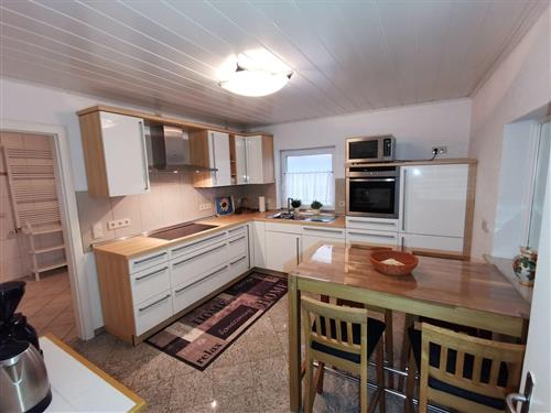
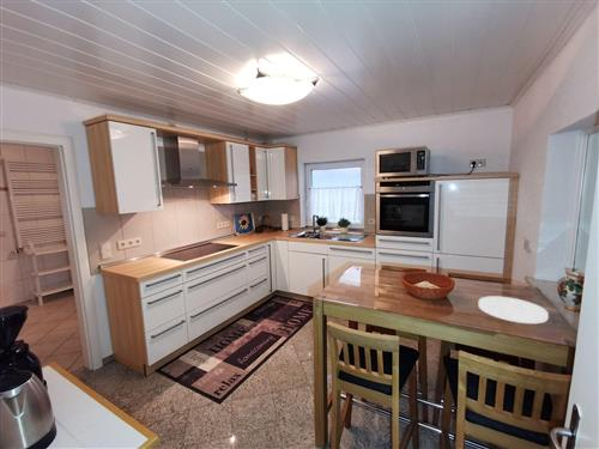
+ plate (510, 308)
